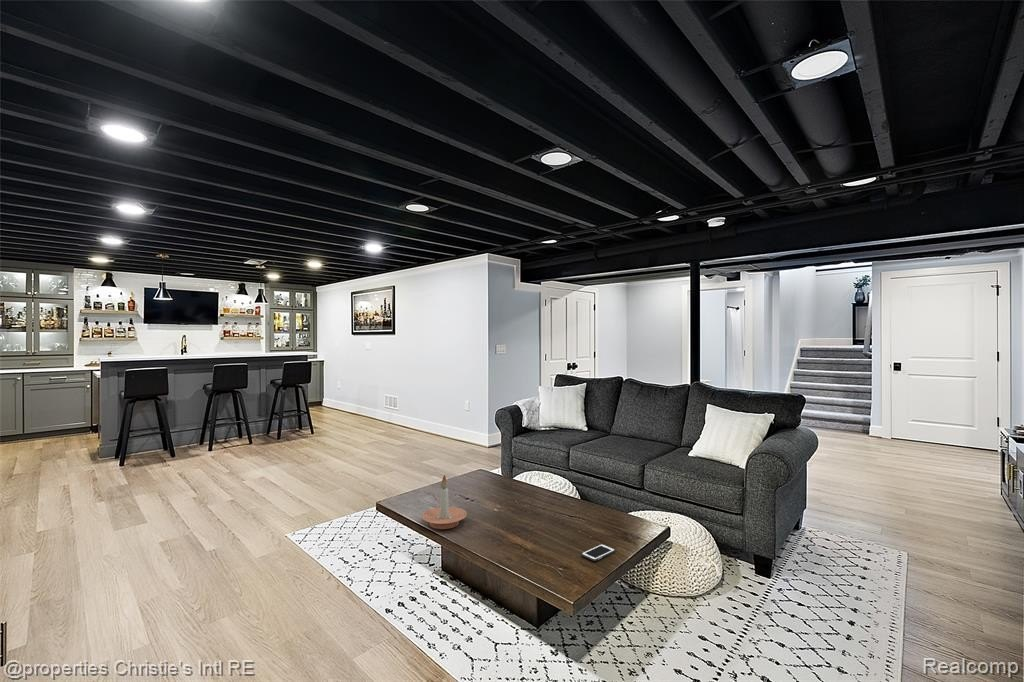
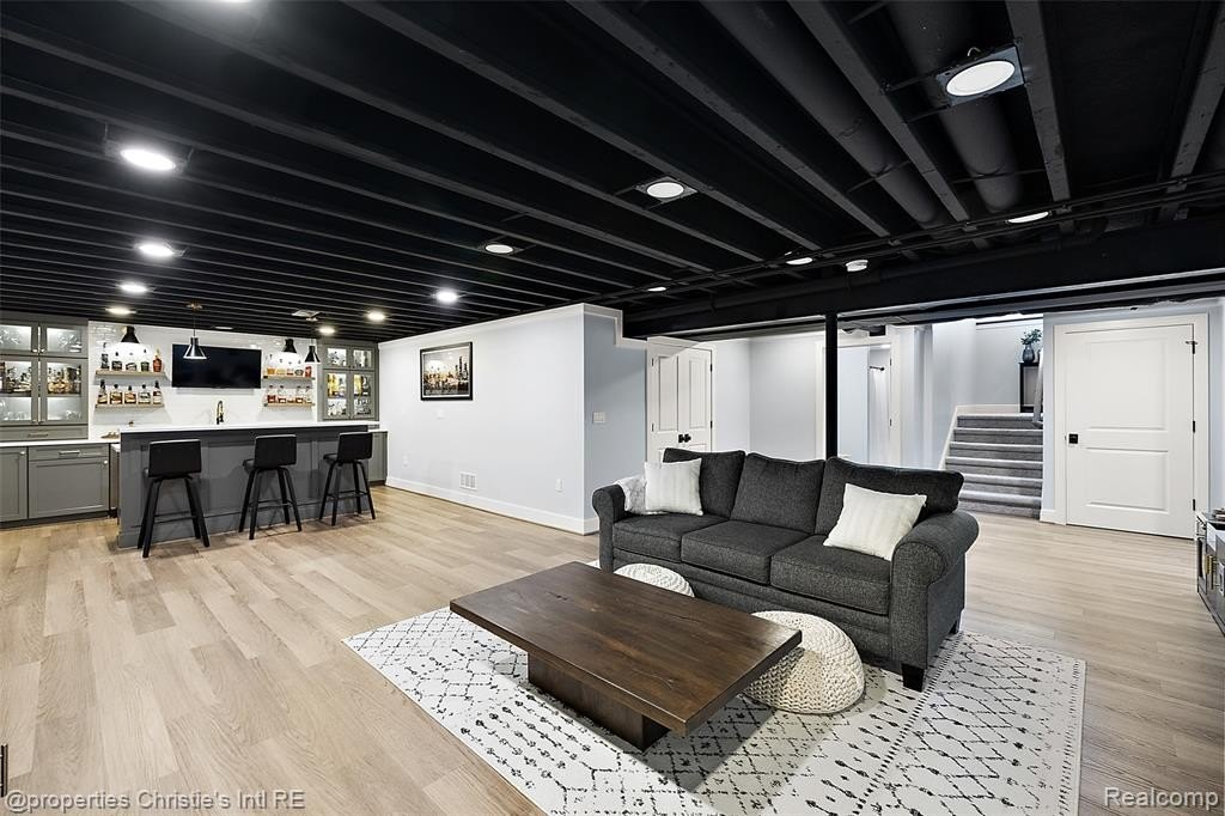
- candle holder (444, 498)
- cell phone (598, 552)
